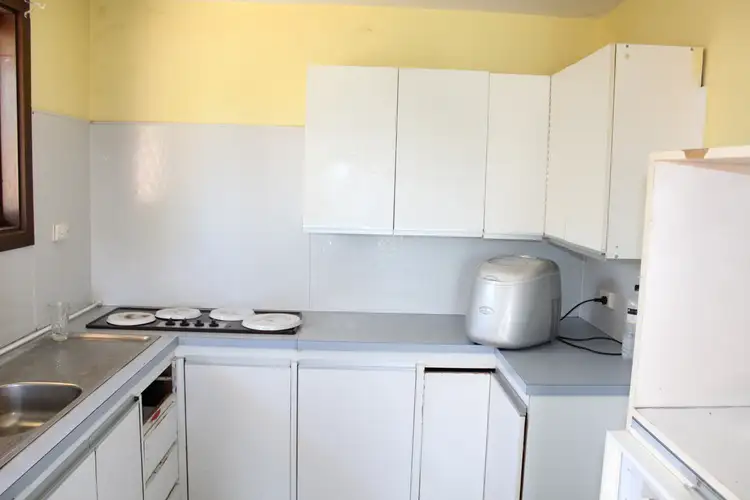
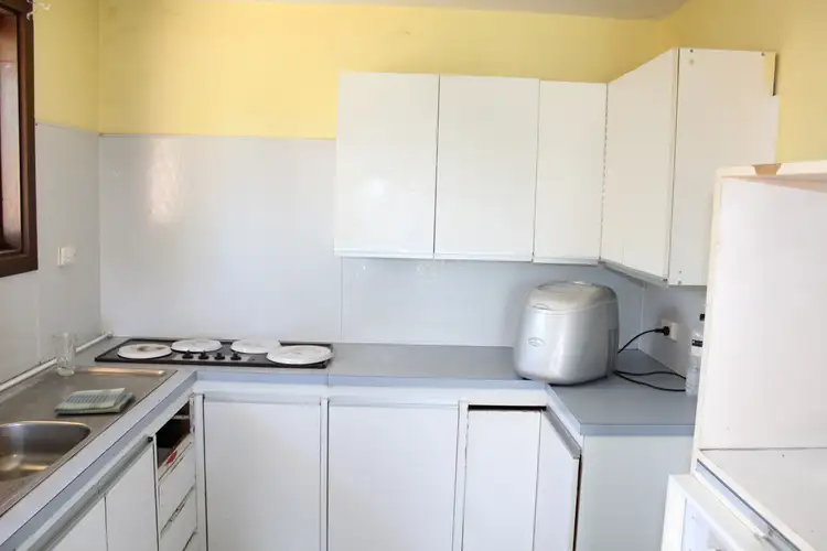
+ dish towel (96, 400)
